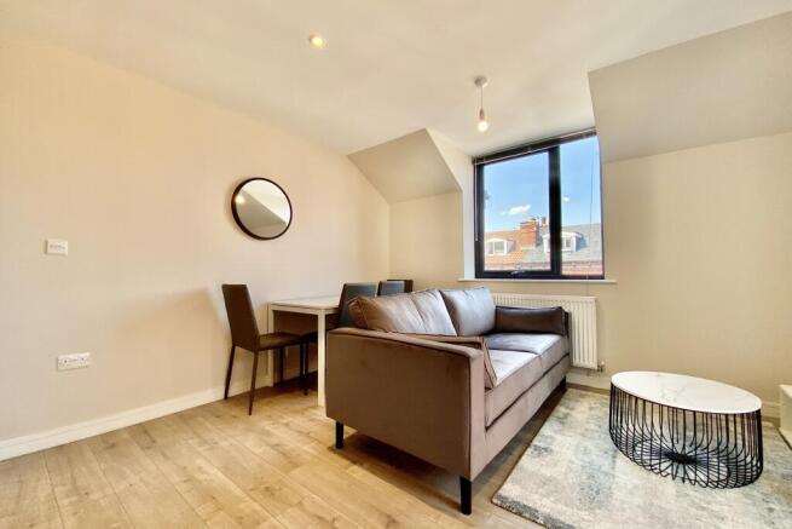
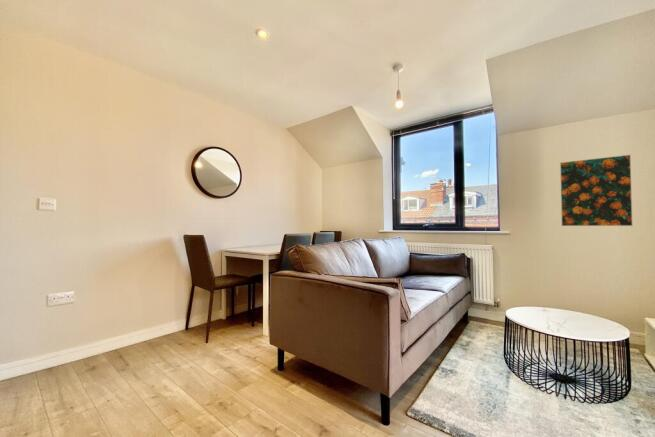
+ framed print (593, 192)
